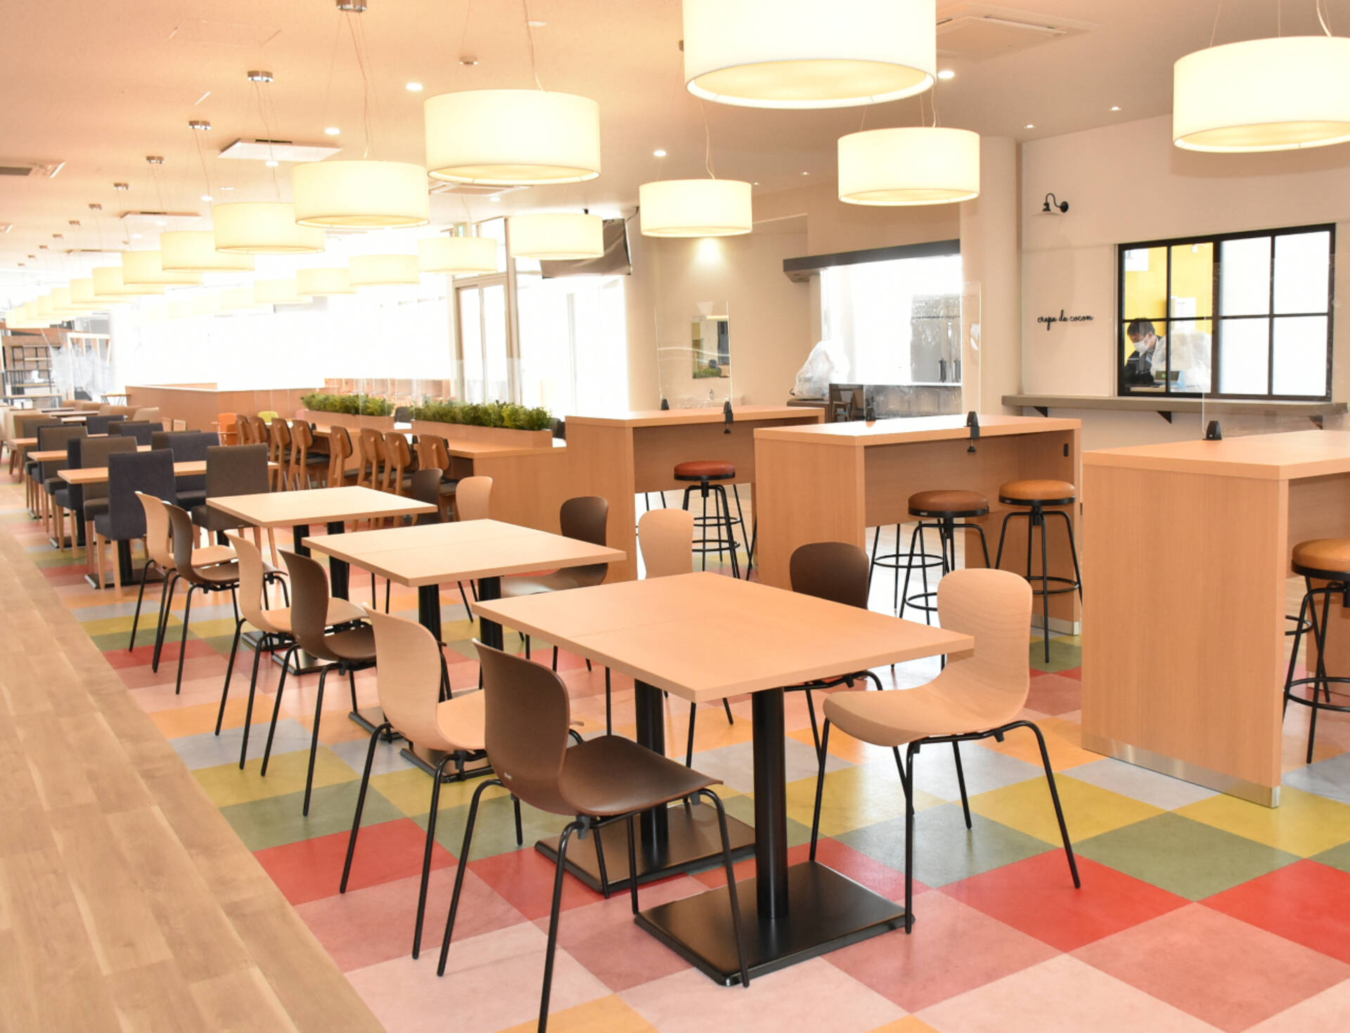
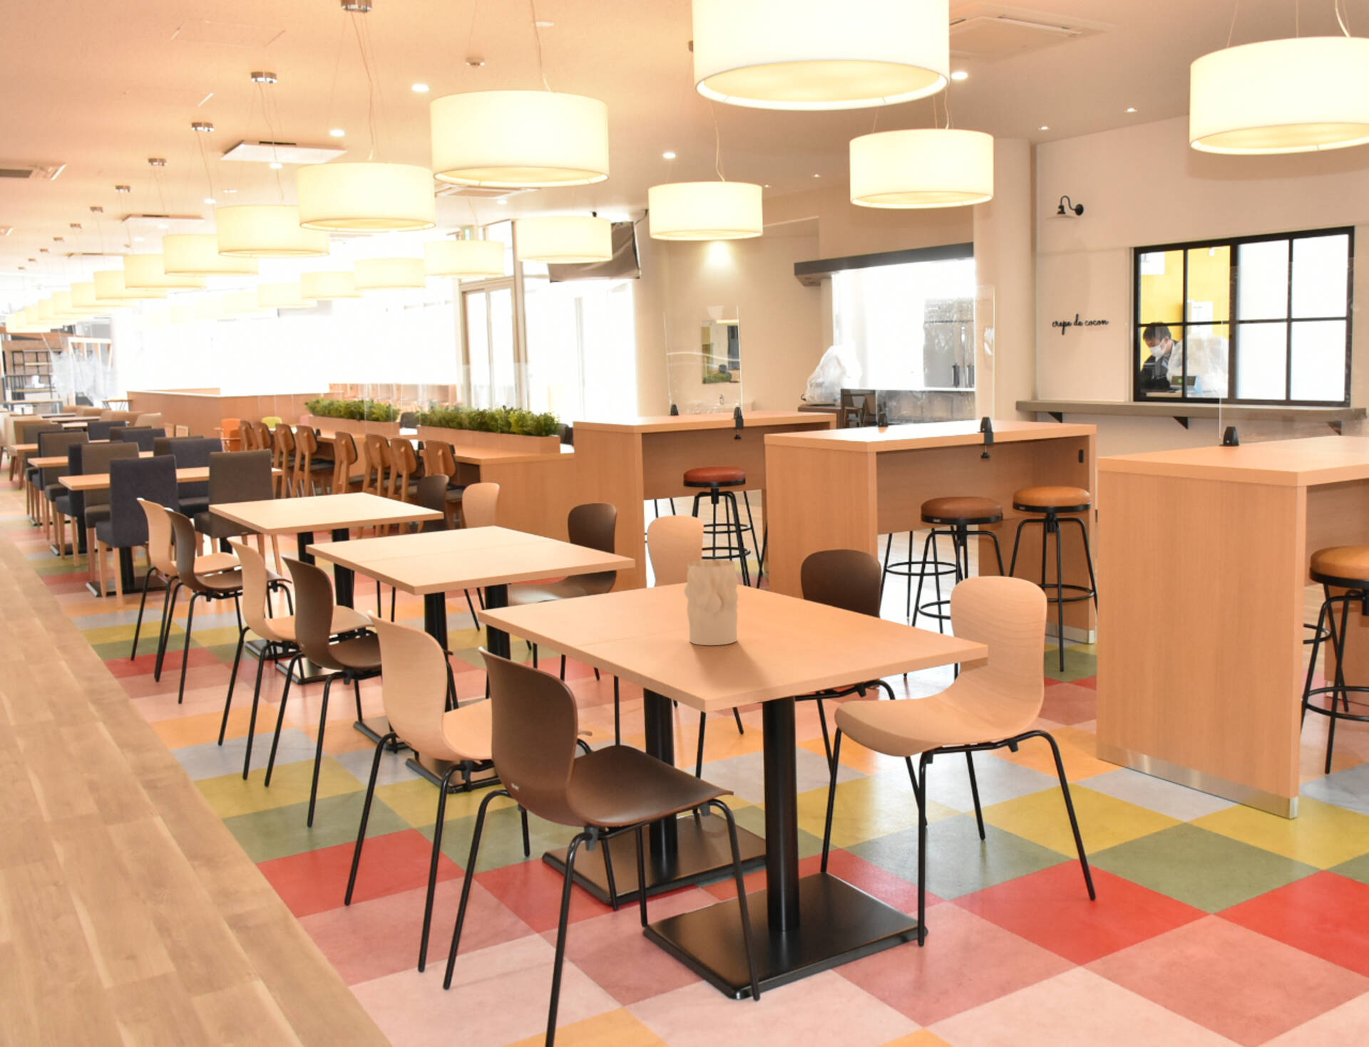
+ vase (711, 602)
